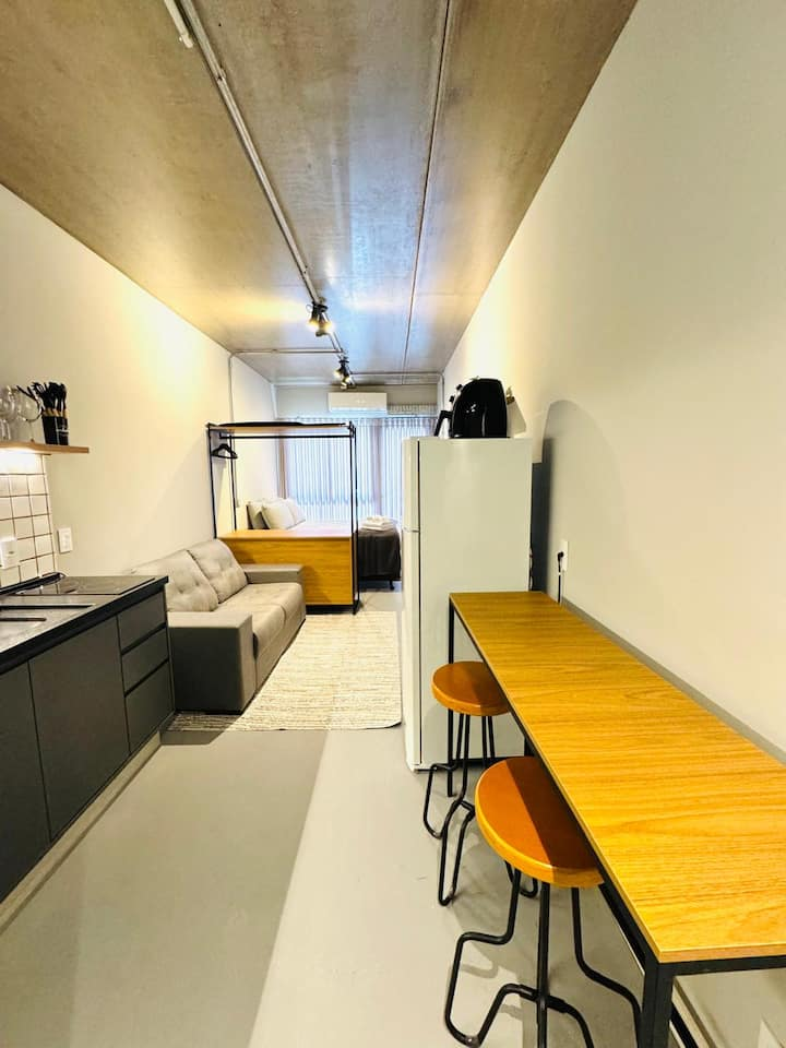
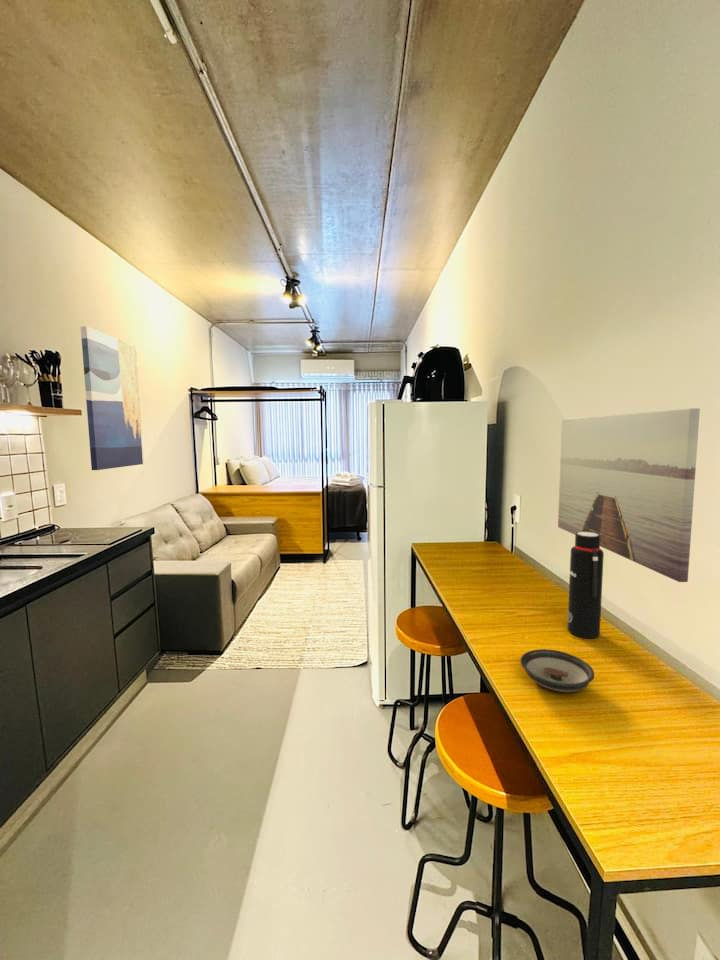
+ saucer (555, 673)
+ wall art (611, 482)
+ wall art (115, 403)
+ water bottle (586, 584)
